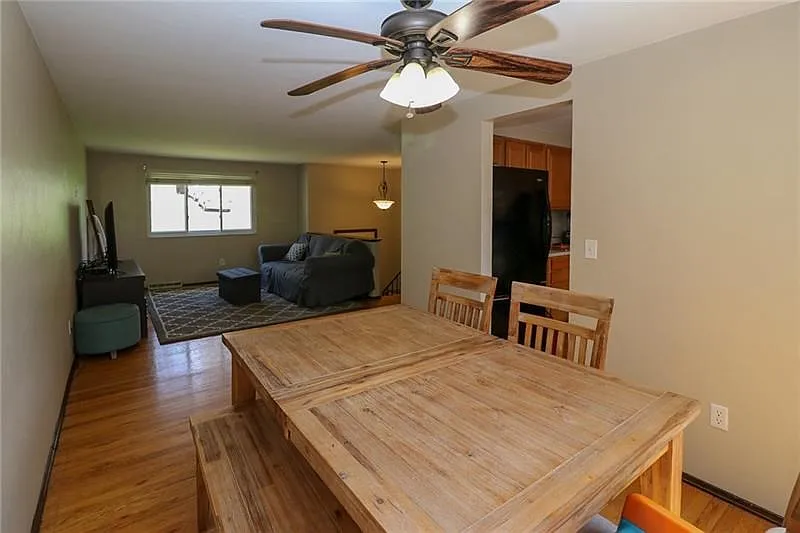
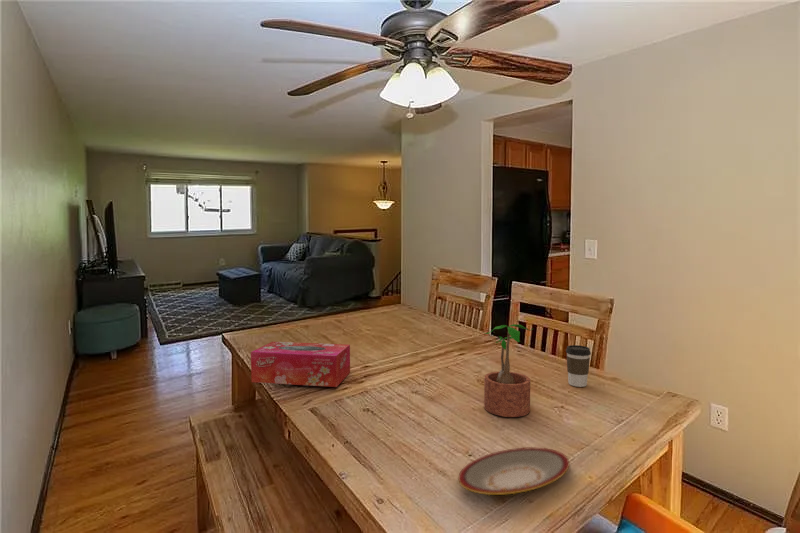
+ tissue box (302, 362)
+ plate (515, 473)
+ potted plant (508, 367)
+ coffee cup (577, 365)
